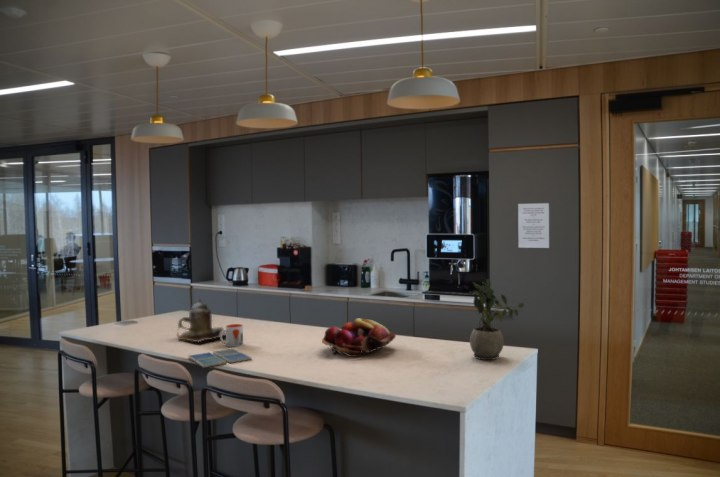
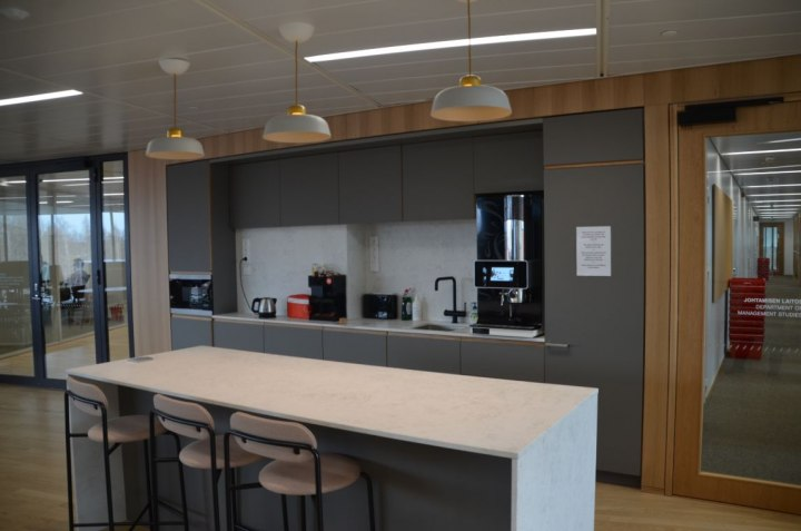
- drink coaster (218, 357)
- potted plant (493, 318)
- fruit basket (359, 335)
- teapot (206, 318)
- mug (231, 336)
